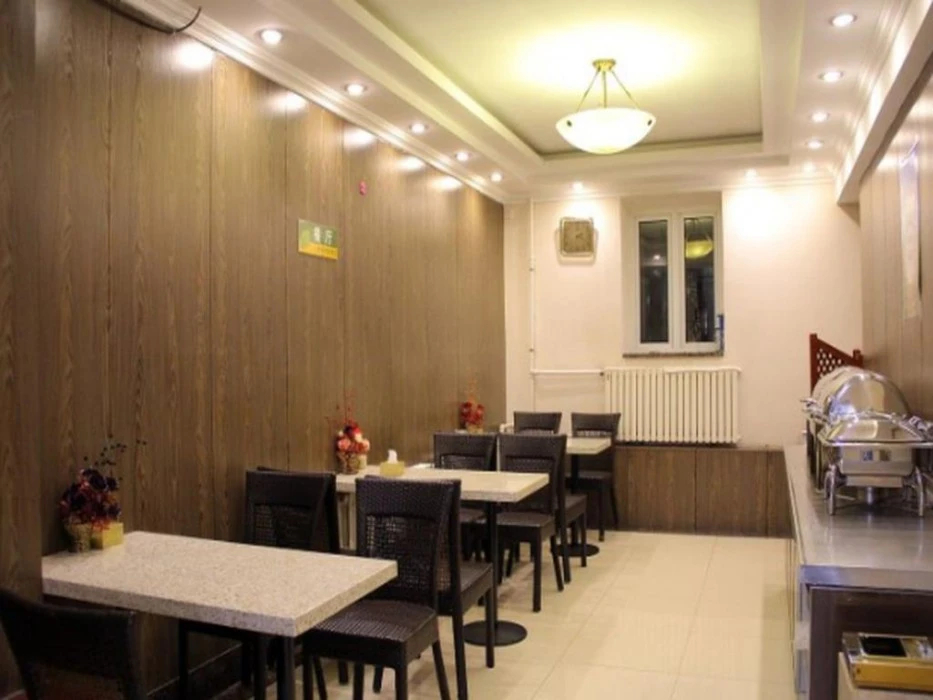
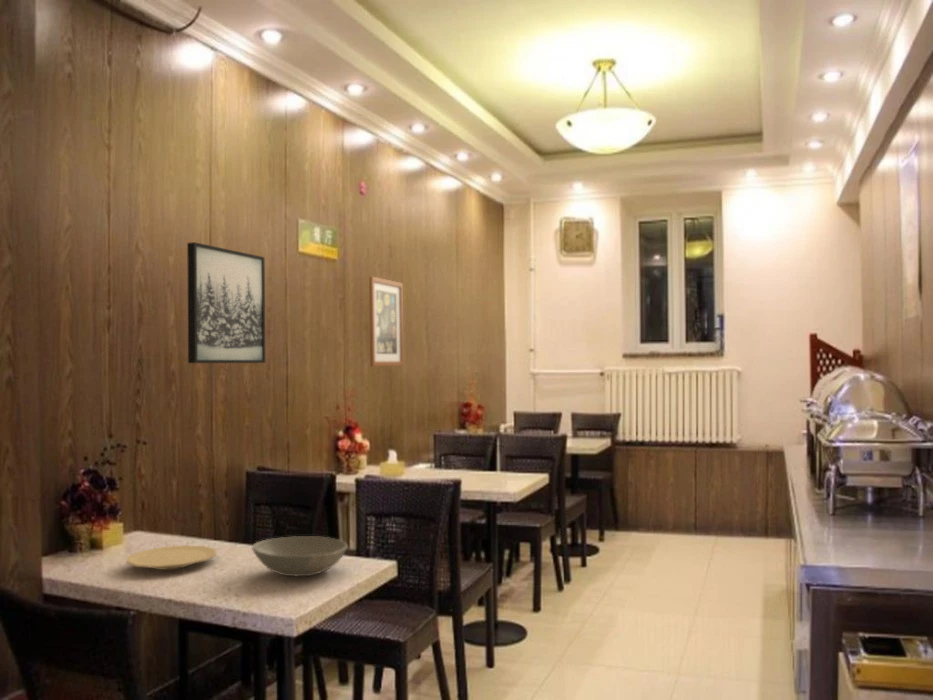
+ wall art (228, 306)
+ bowl (300, 558)
+ wall art (387, 323)
+ plate (172, 559)
